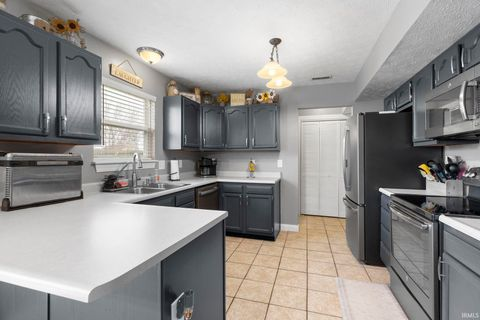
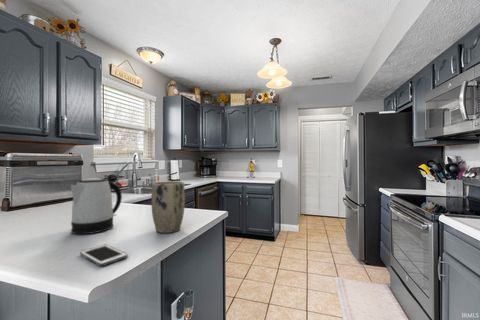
+ kettle (98, 202)
+ plant pot (168, 206)
+ cell phone (103, 254)
